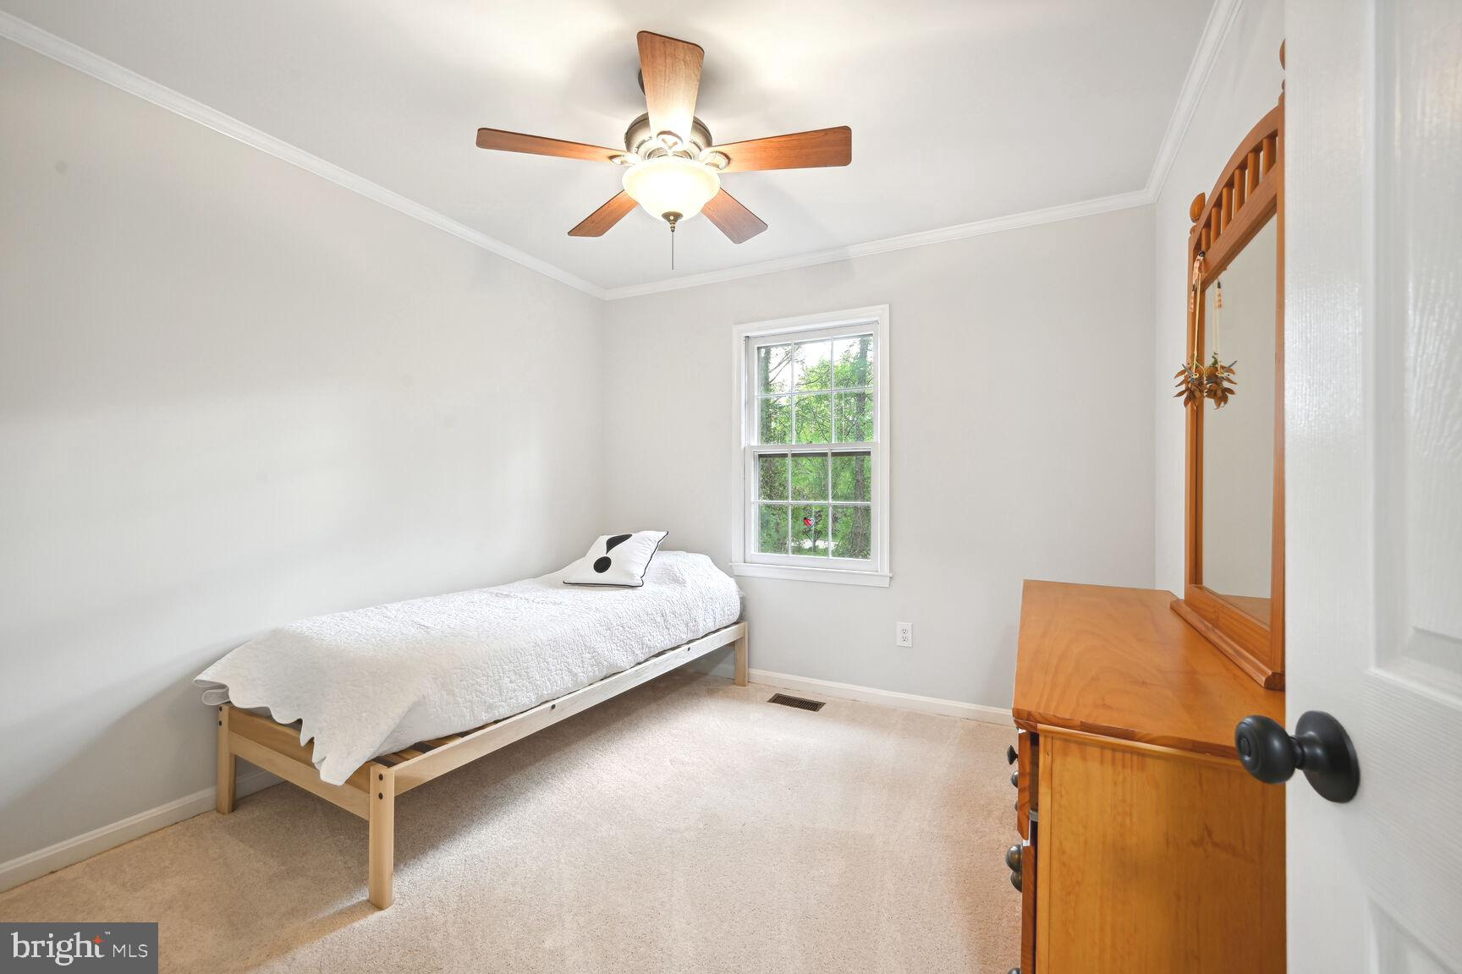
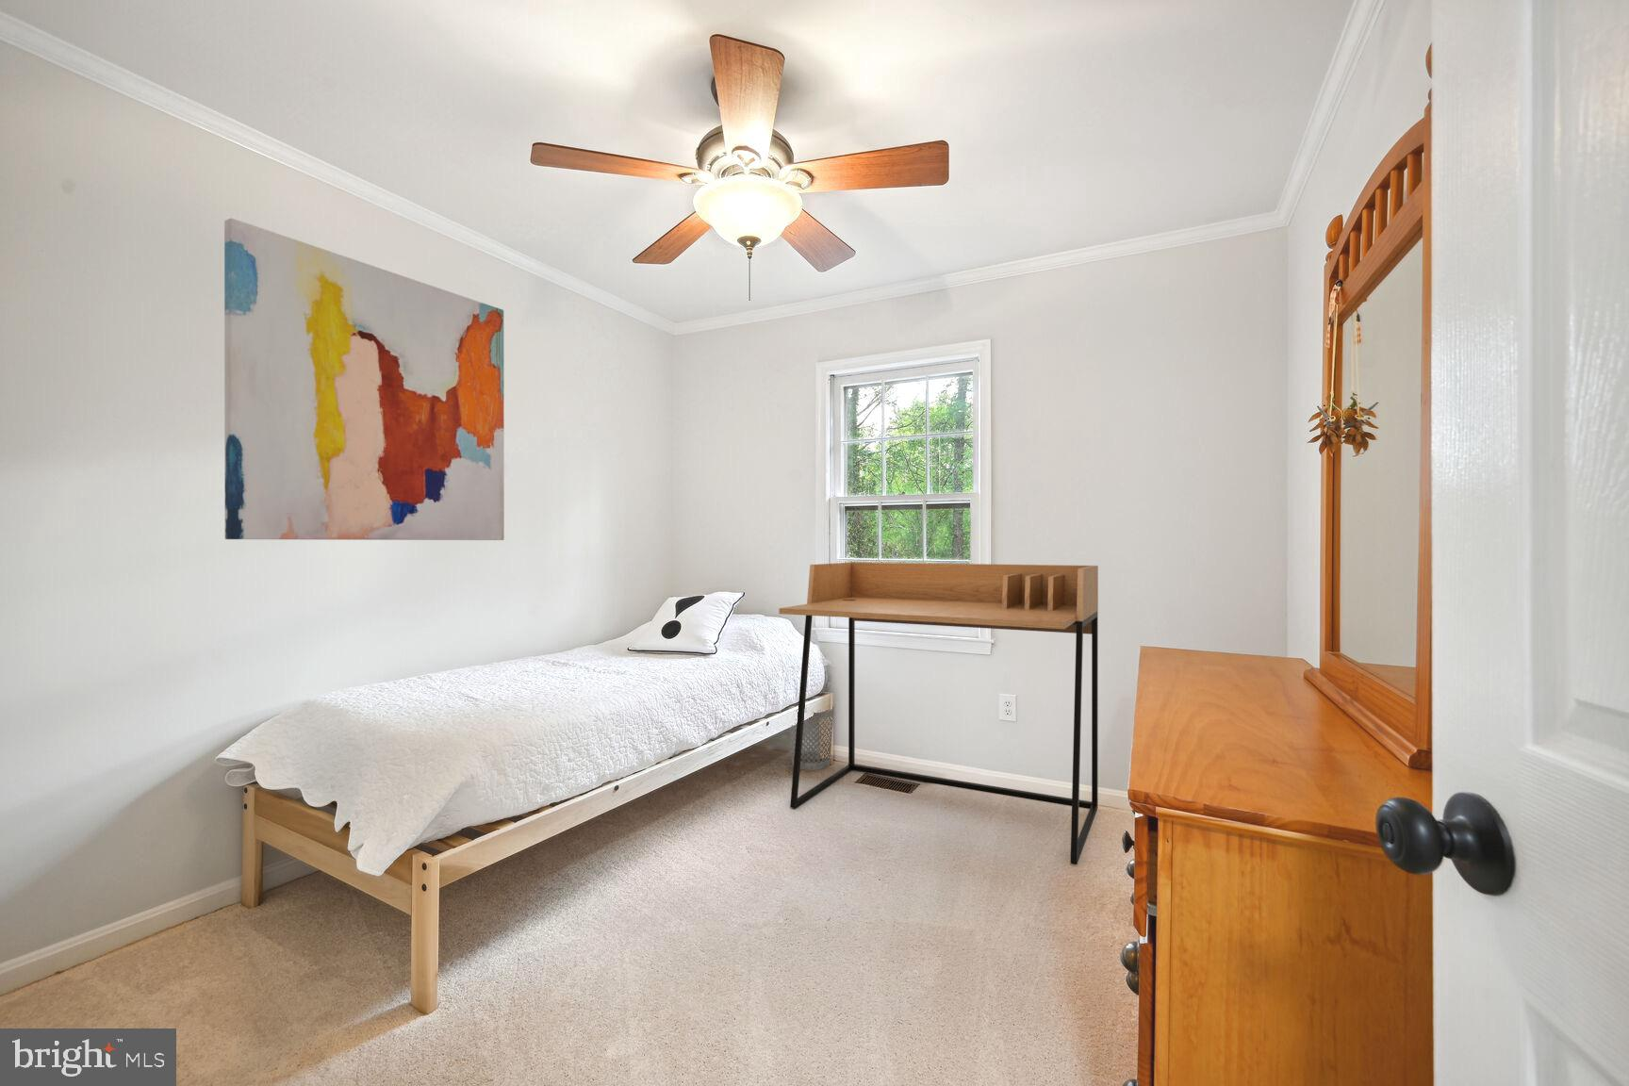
+ wastebasket (811, 736)
+ desk (939, 625)
+ wall art (387, 405)
